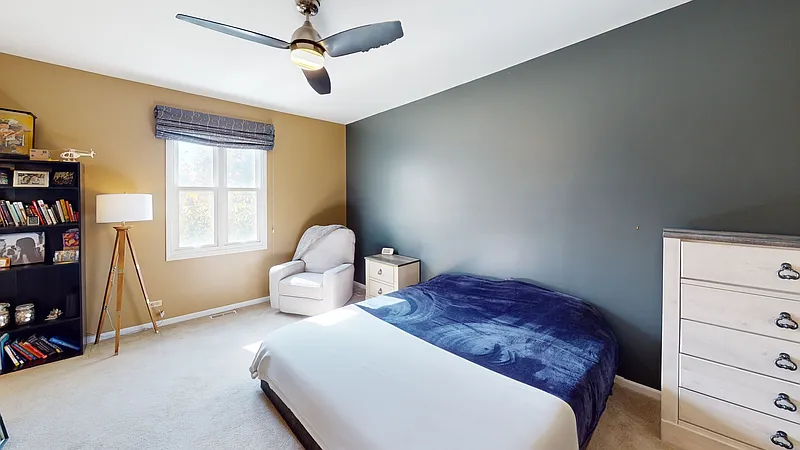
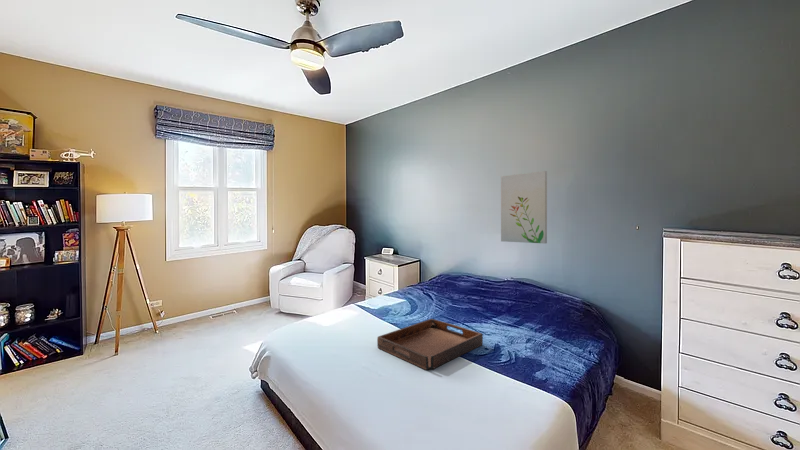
+ serving tray (430, 340)
+ wall art (522, 208)
